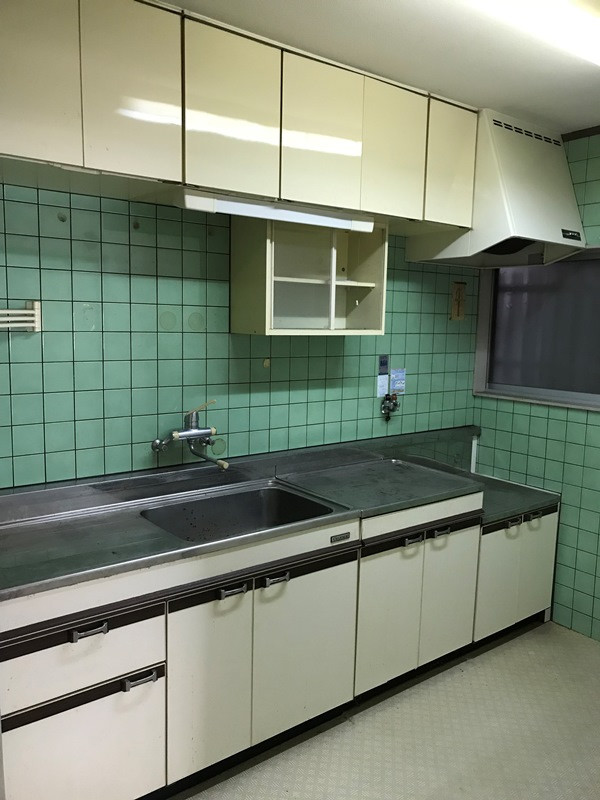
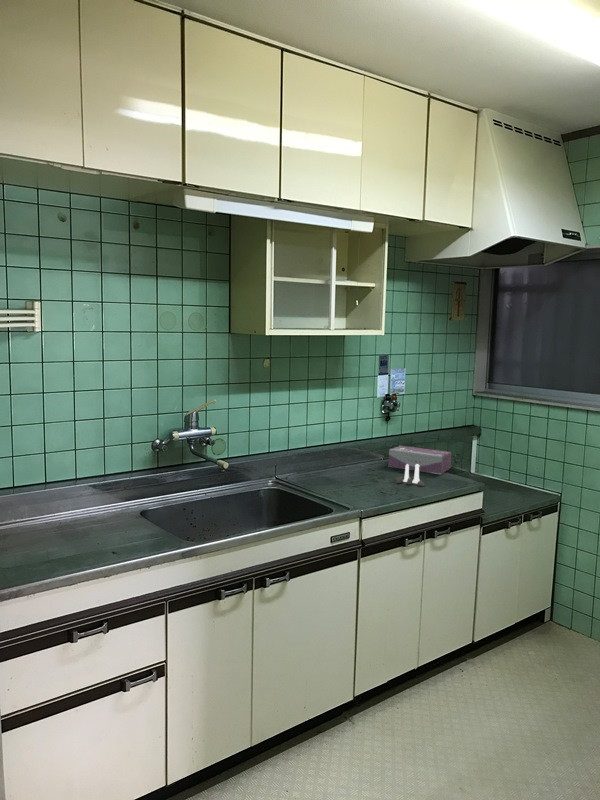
+ tissue box (419, 458)
+ salt and pepper shaker set (414, 475)
